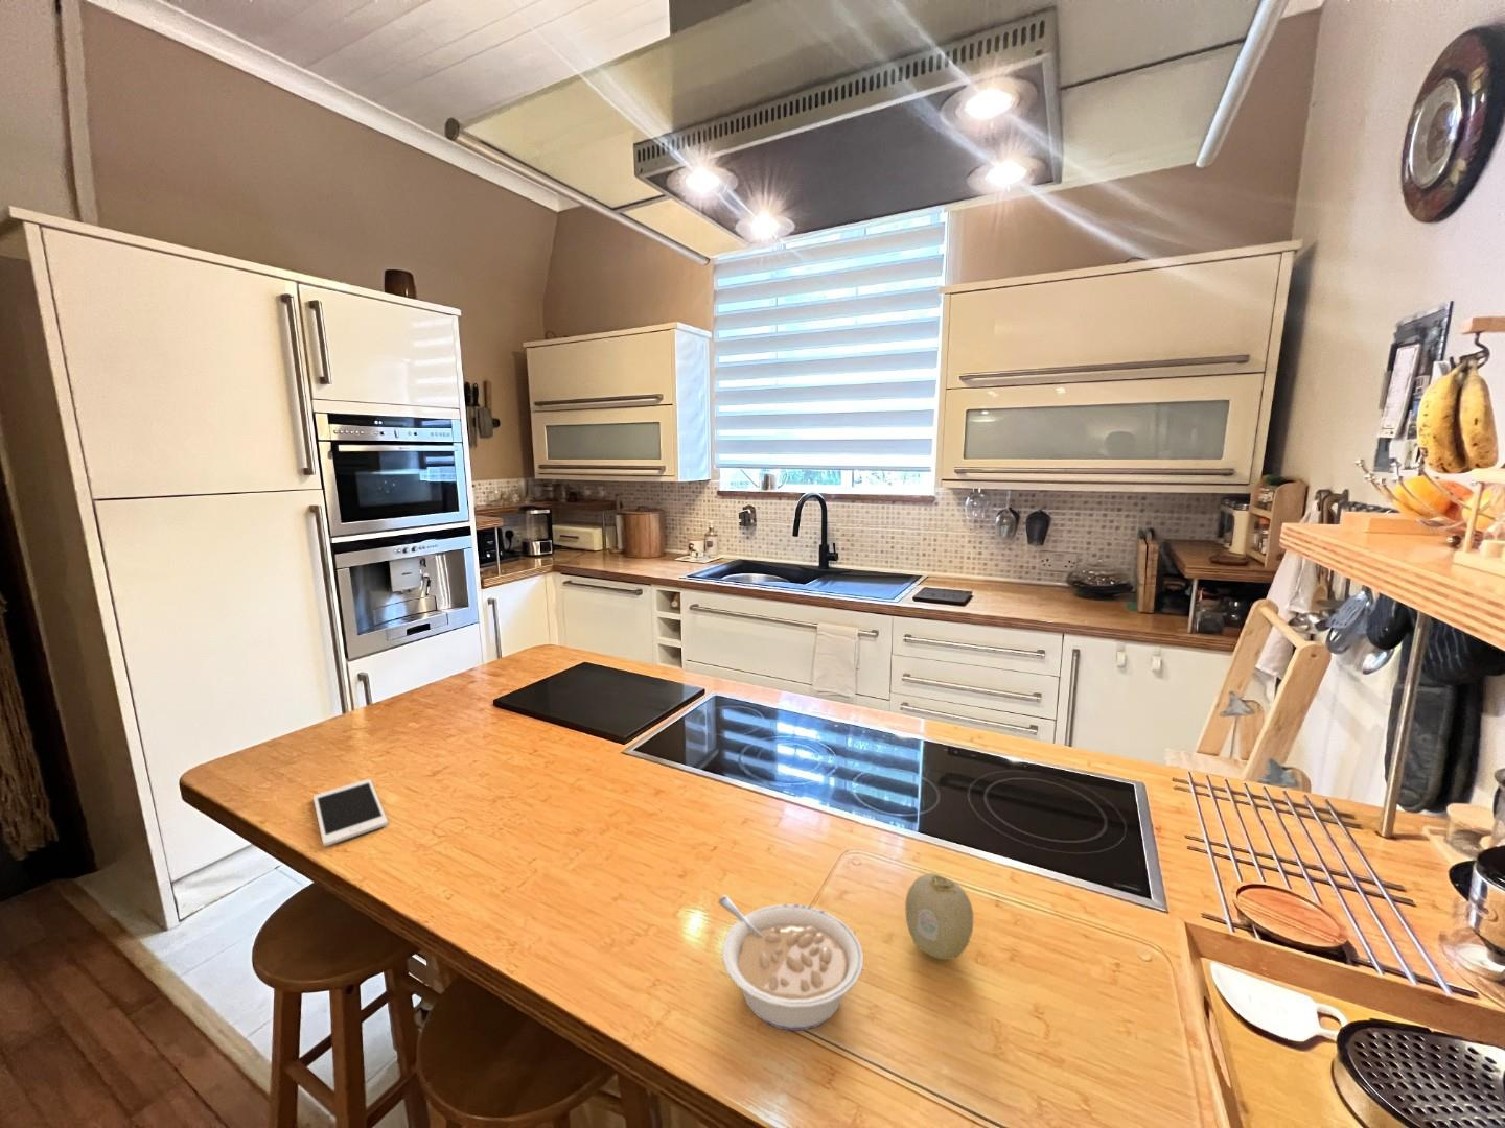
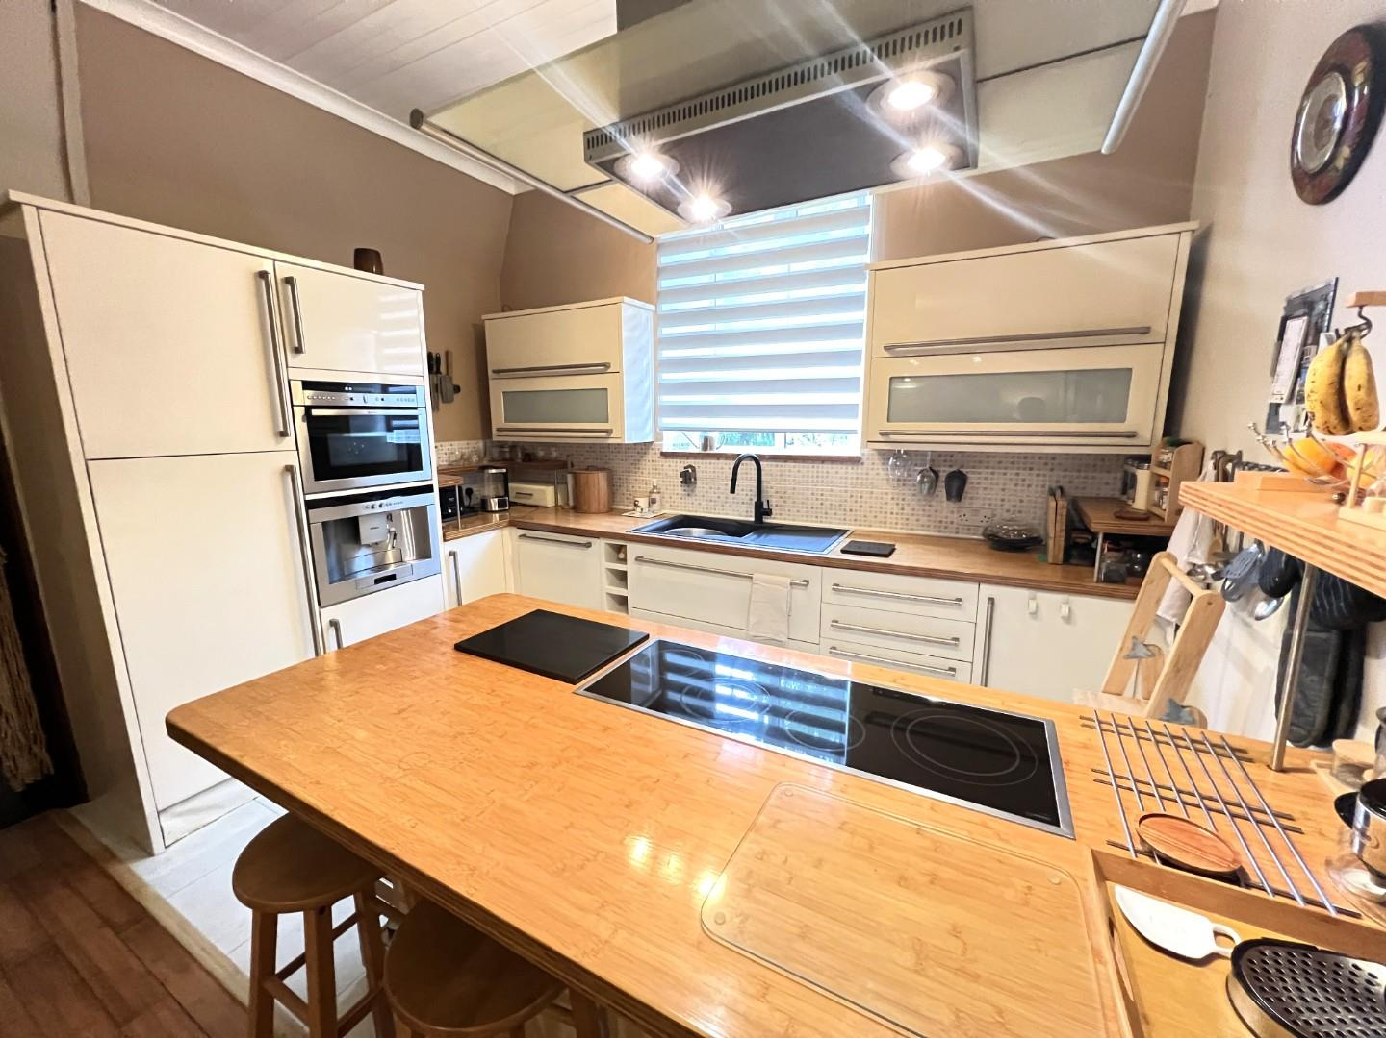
- cell phone (350, 809)
- legume (786, 966)
- fruit (939, 915)
